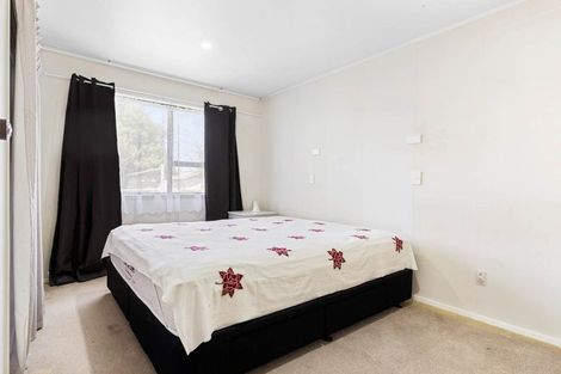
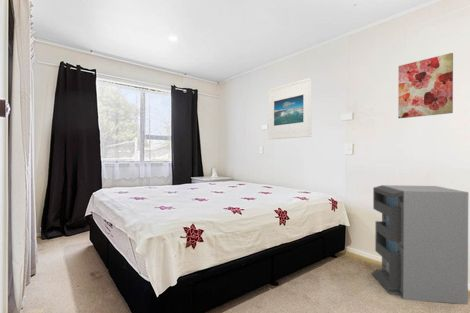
+ storage cabinet (413, 238)
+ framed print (288, 111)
+ wall art (423, 87)
